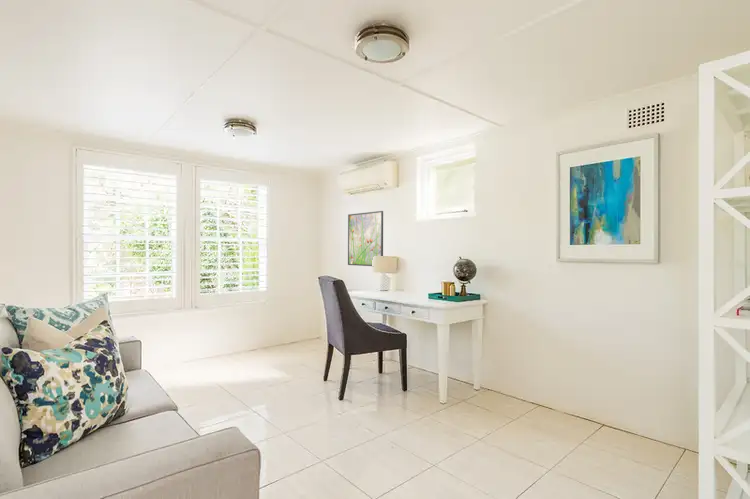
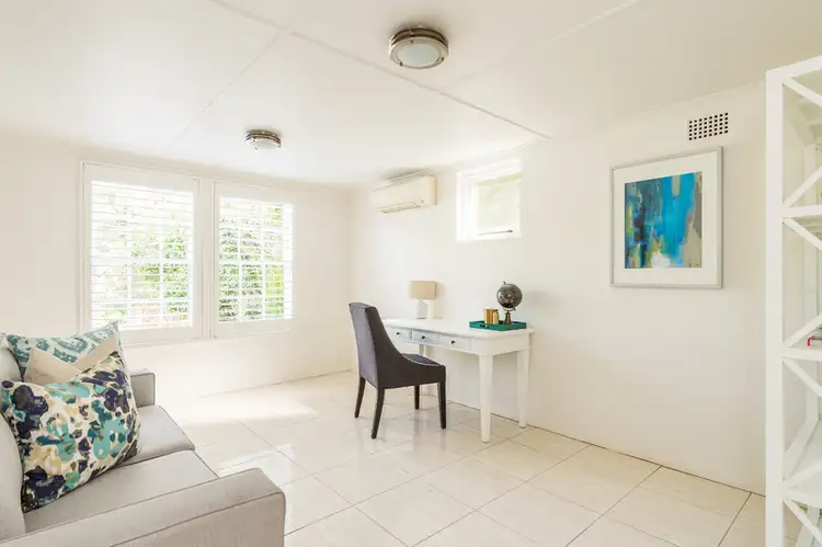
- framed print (364, 239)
